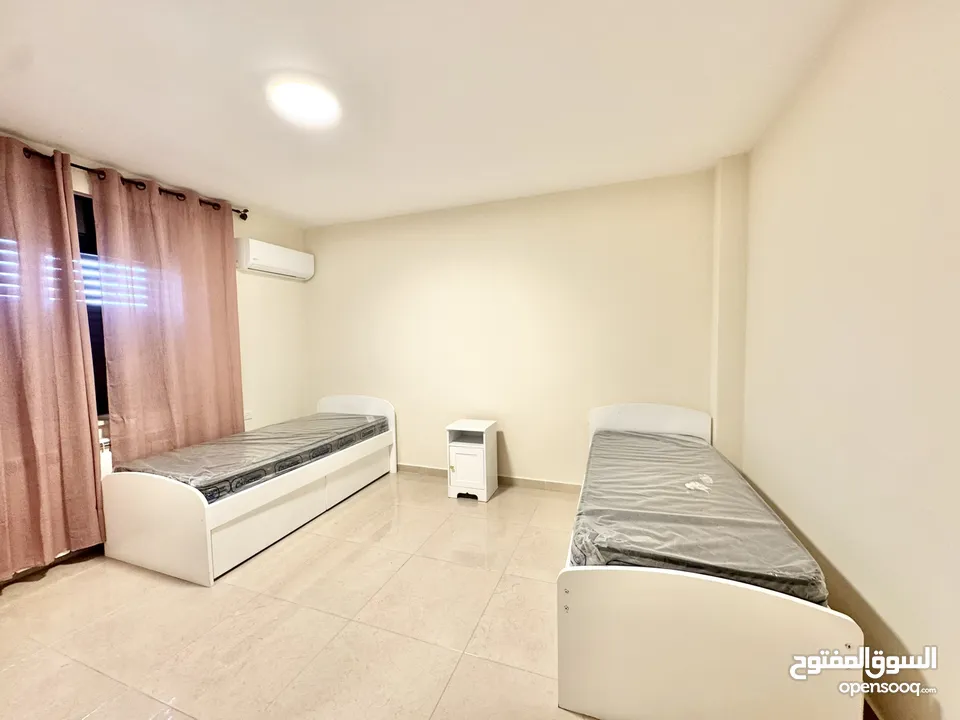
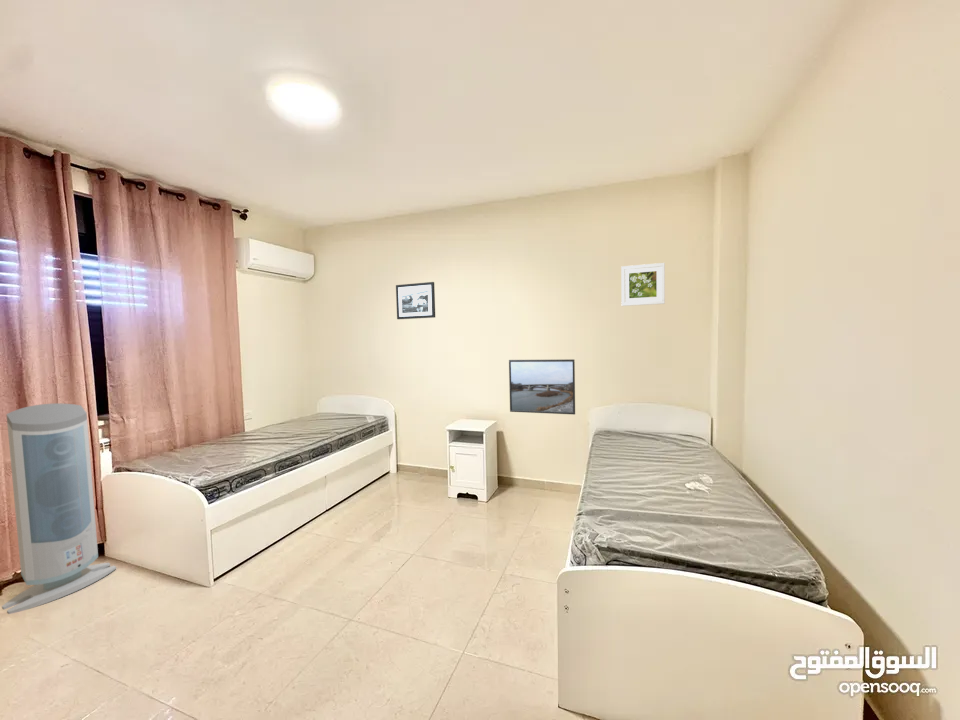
+ air purifier (55, 497)
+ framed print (541, 386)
+ picture frame (415, 301)
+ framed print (642, 284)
